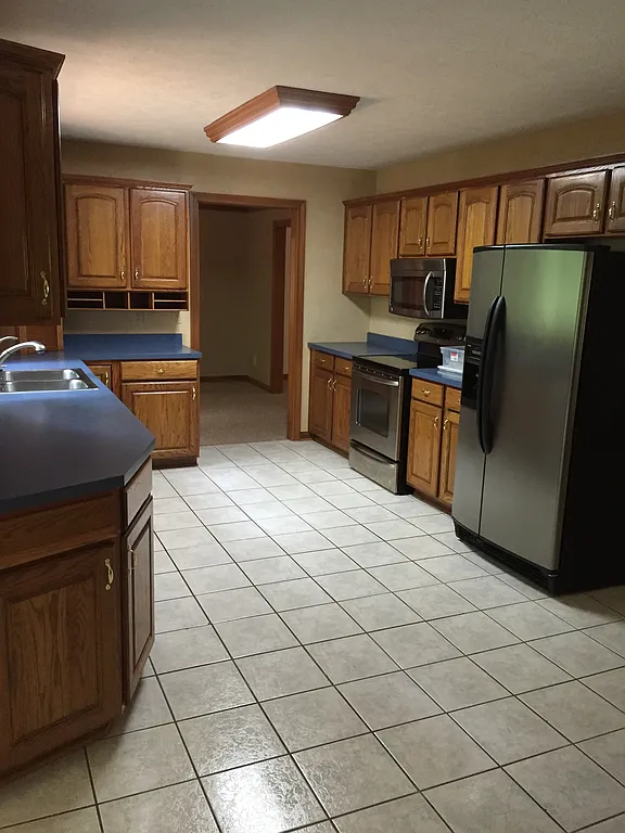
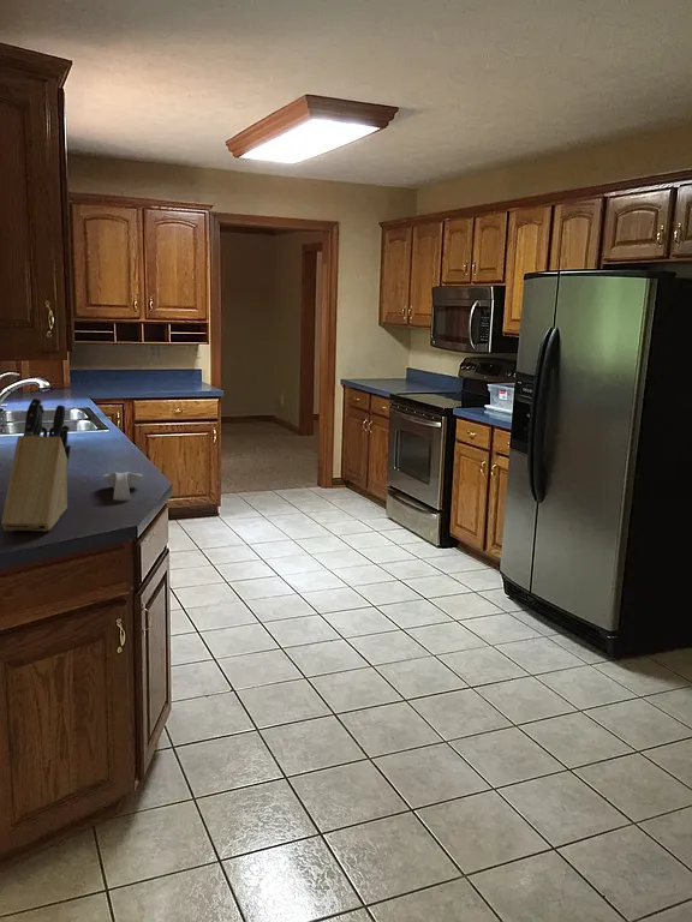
+ knife block (38, 460)
+ spoon rest (123, 479)
